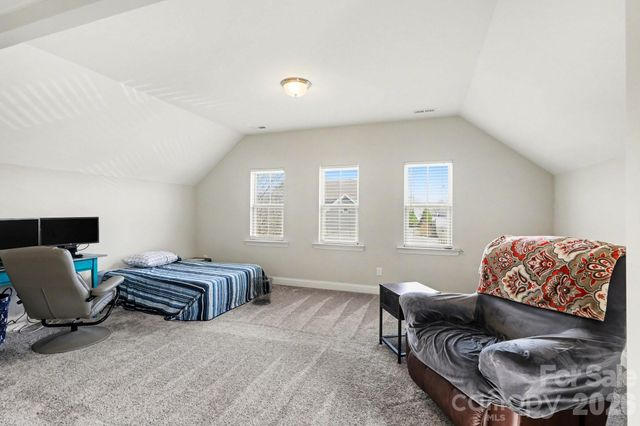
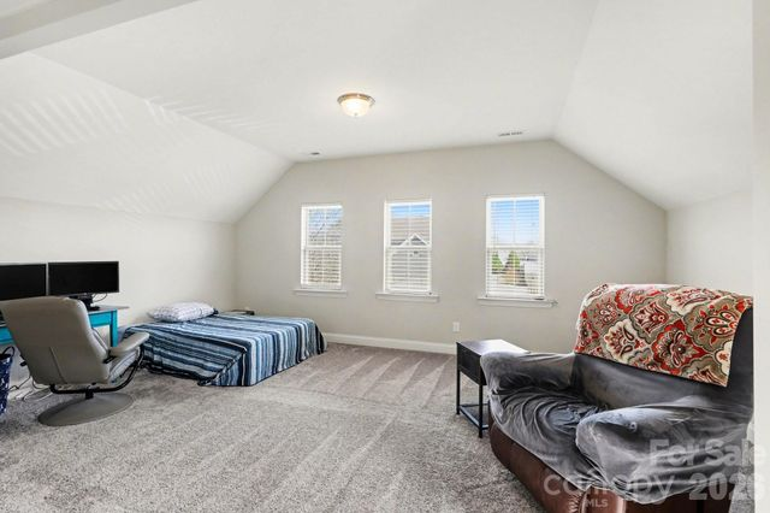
- waste bin (262, 290)
